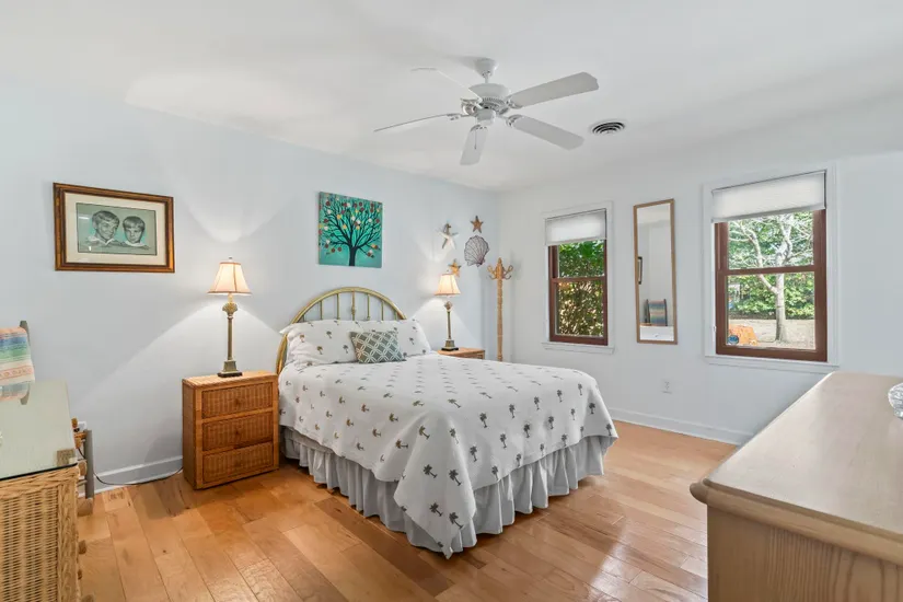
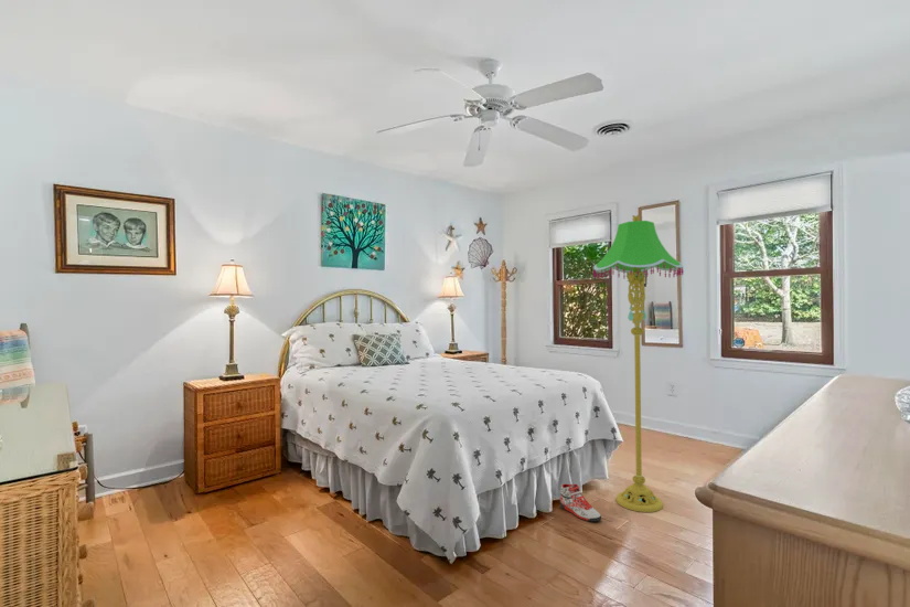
+ sneaker (579, 500)
+ floor lamp (638, 359)
